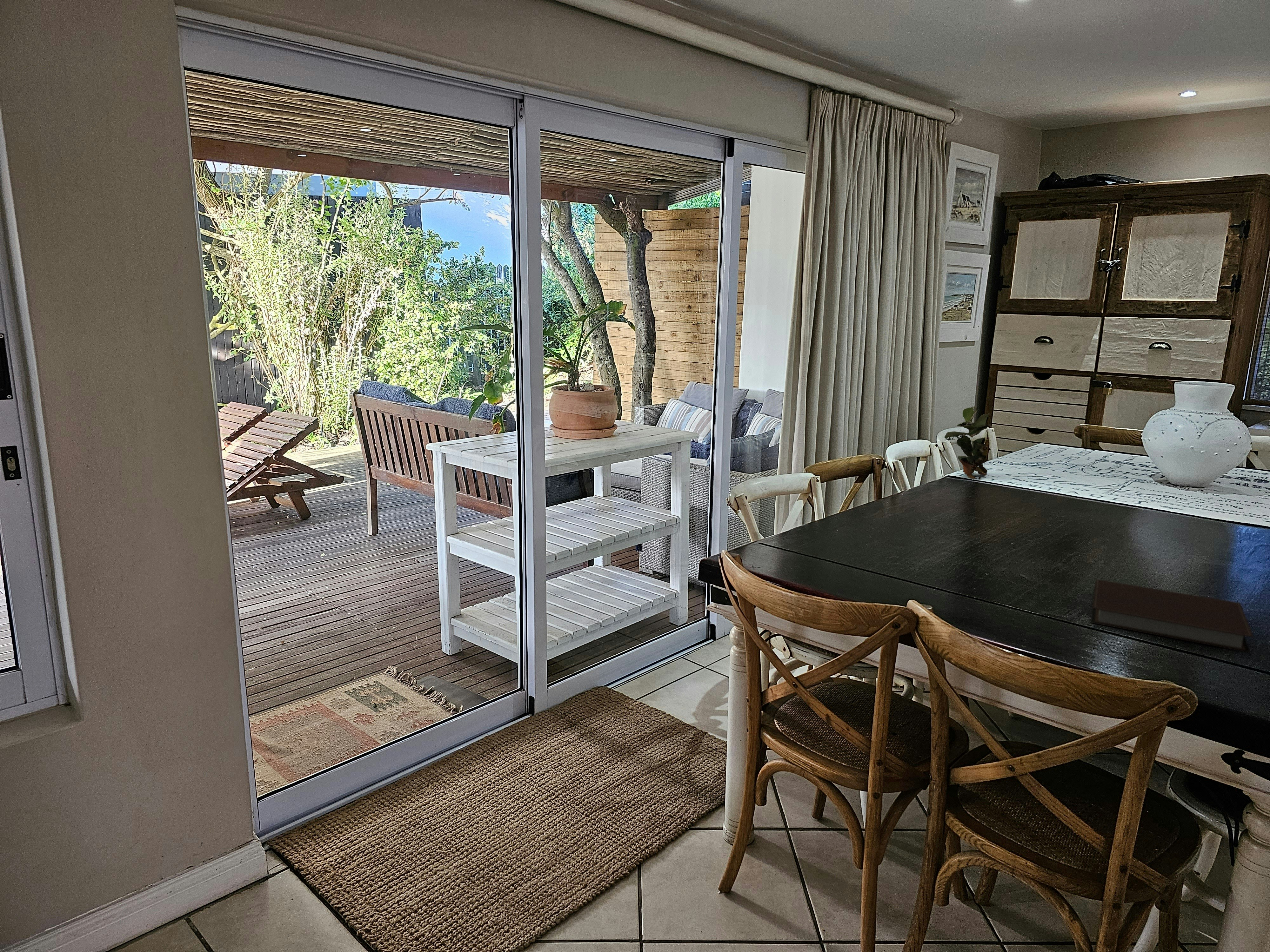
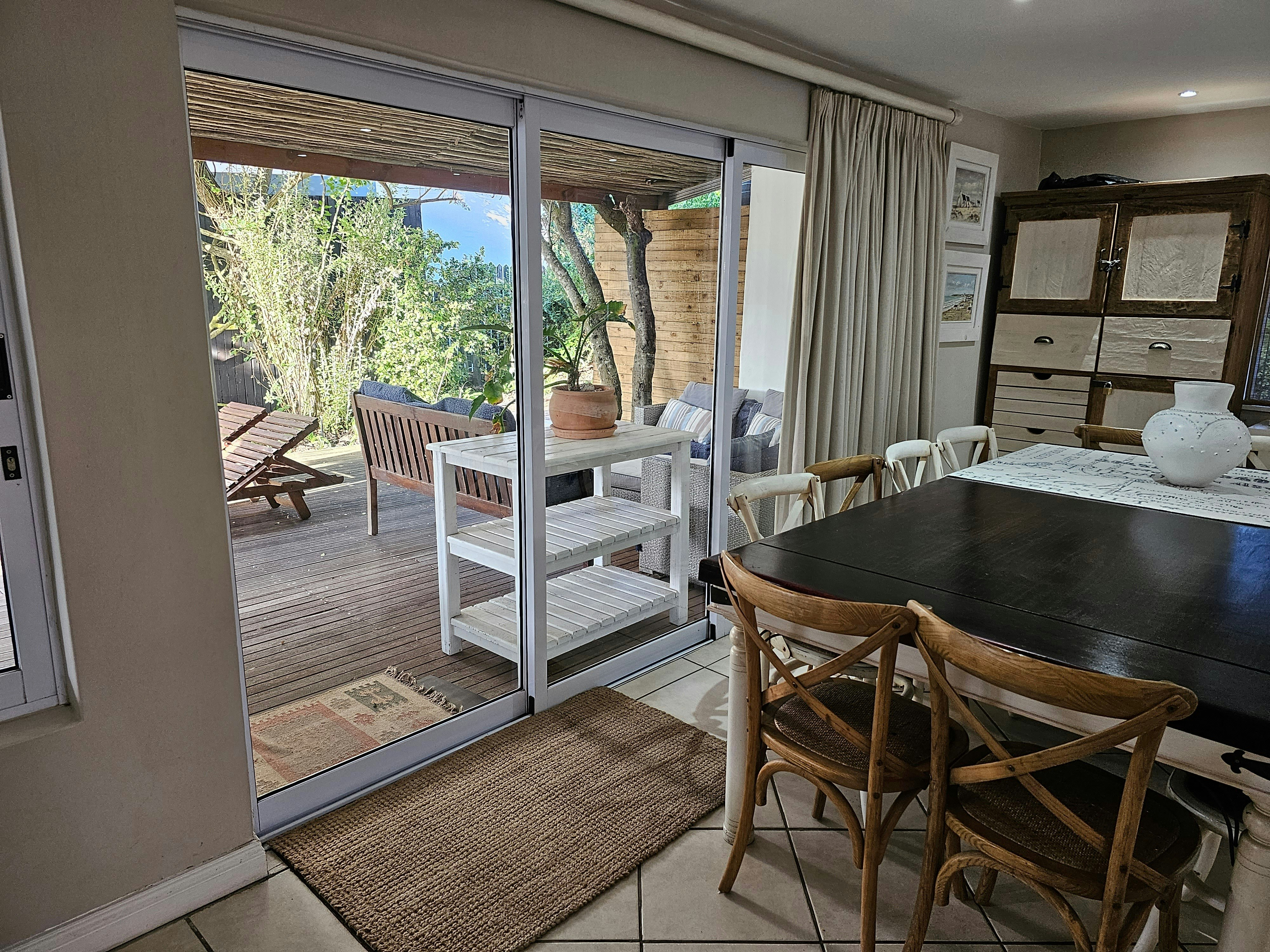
- potted plant (966, 442)
- notebook (1166, 612)
